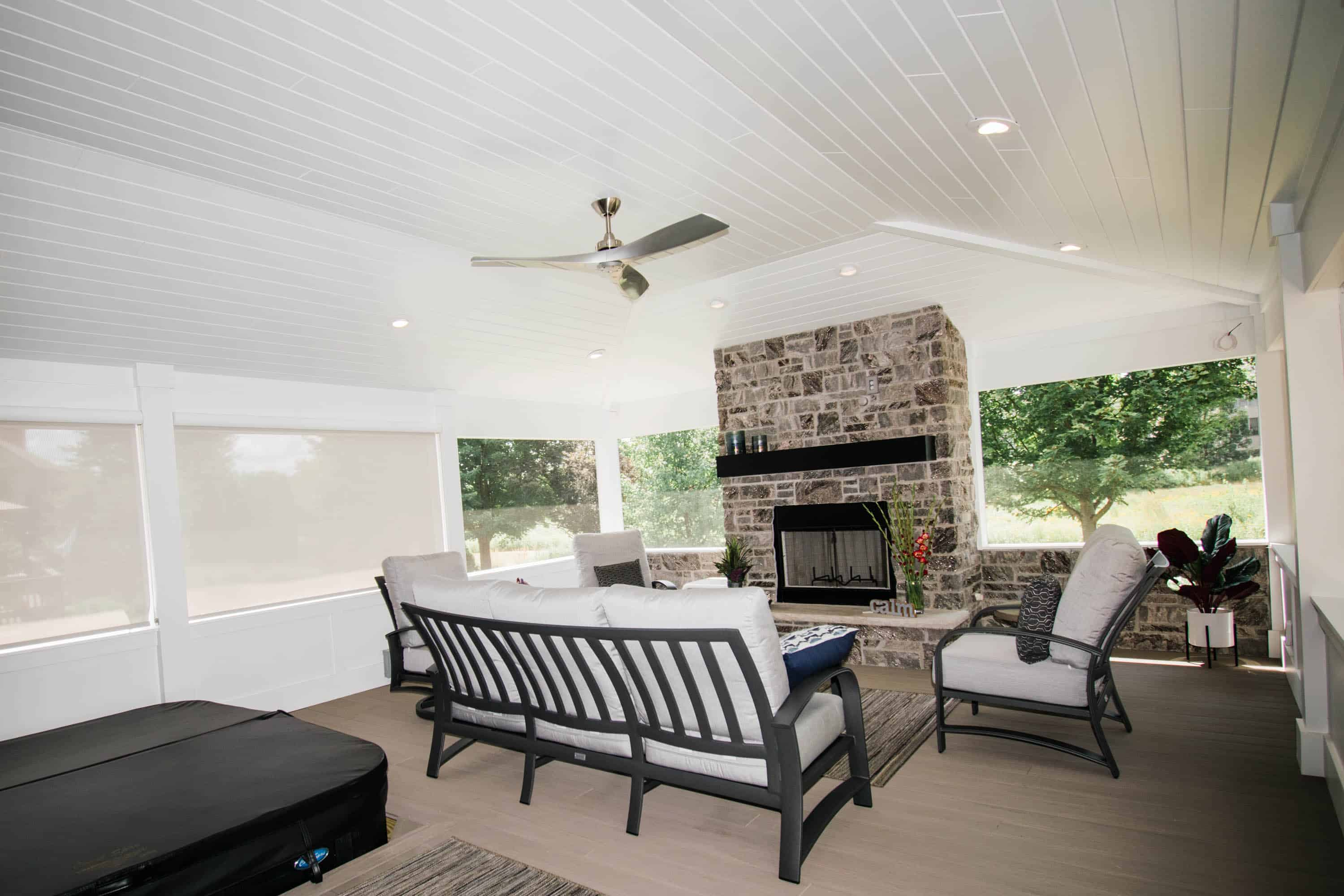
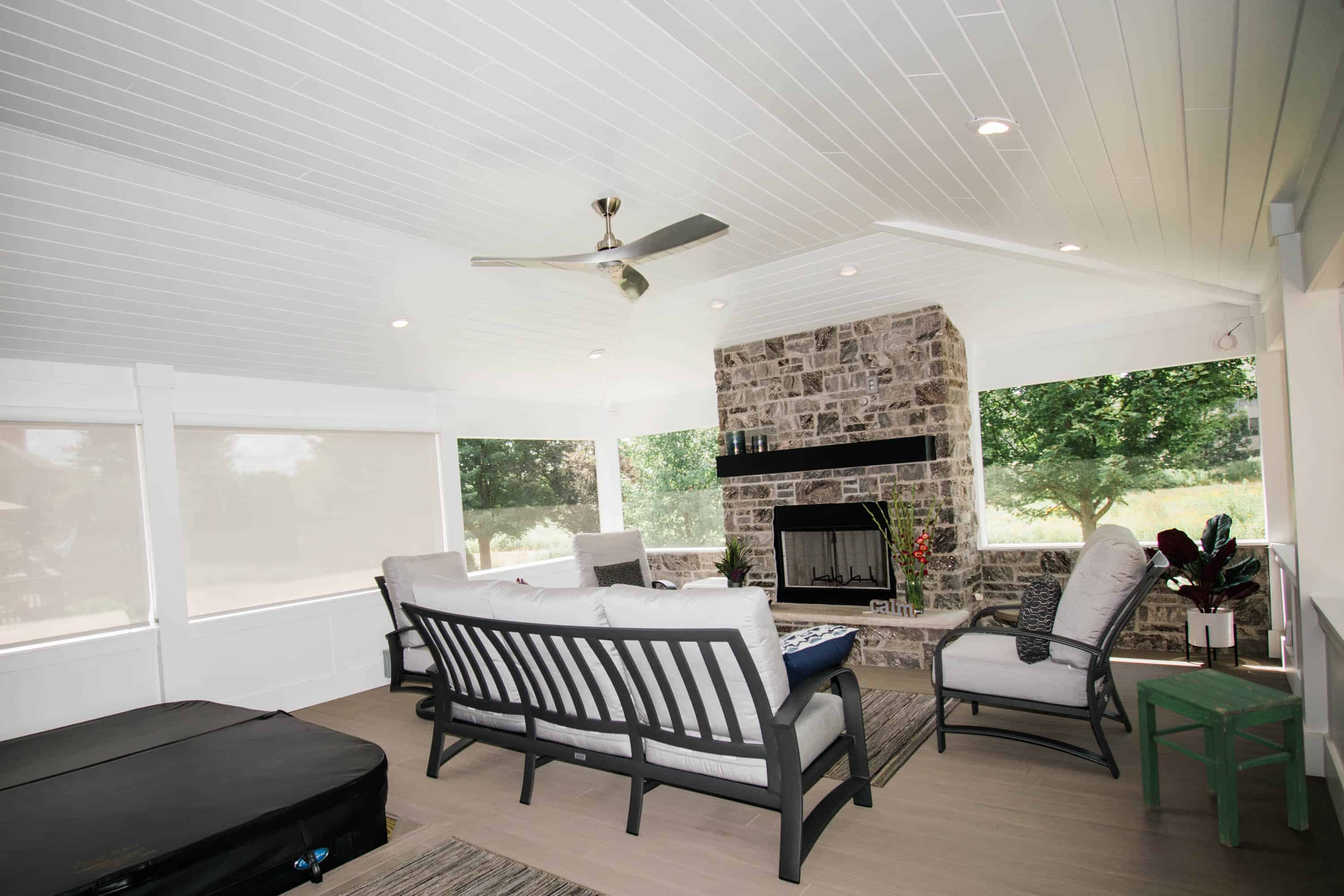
+ stool (1219, 753)
